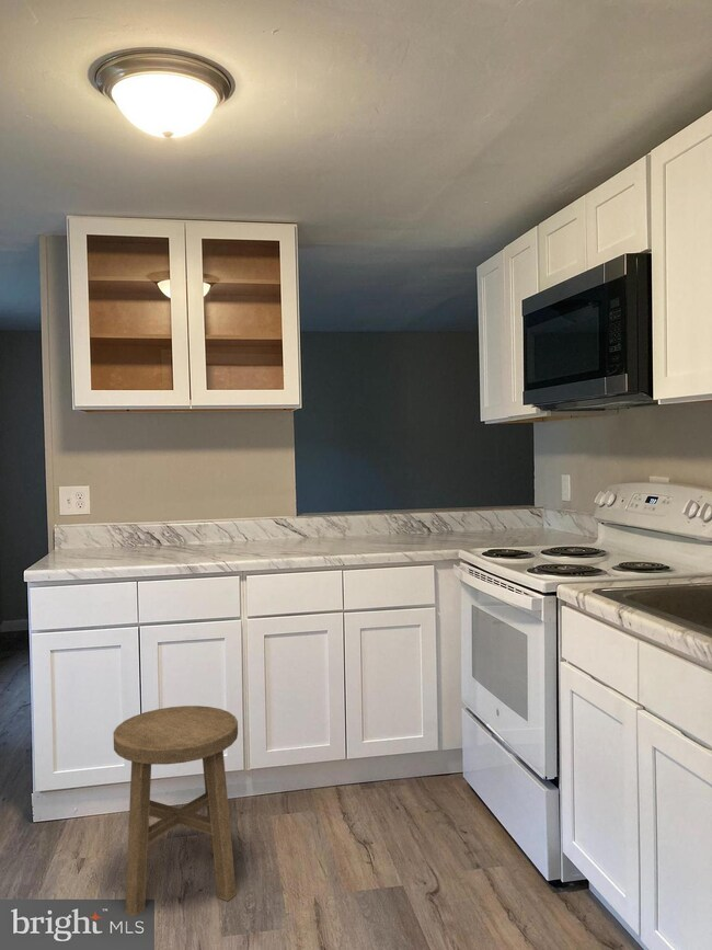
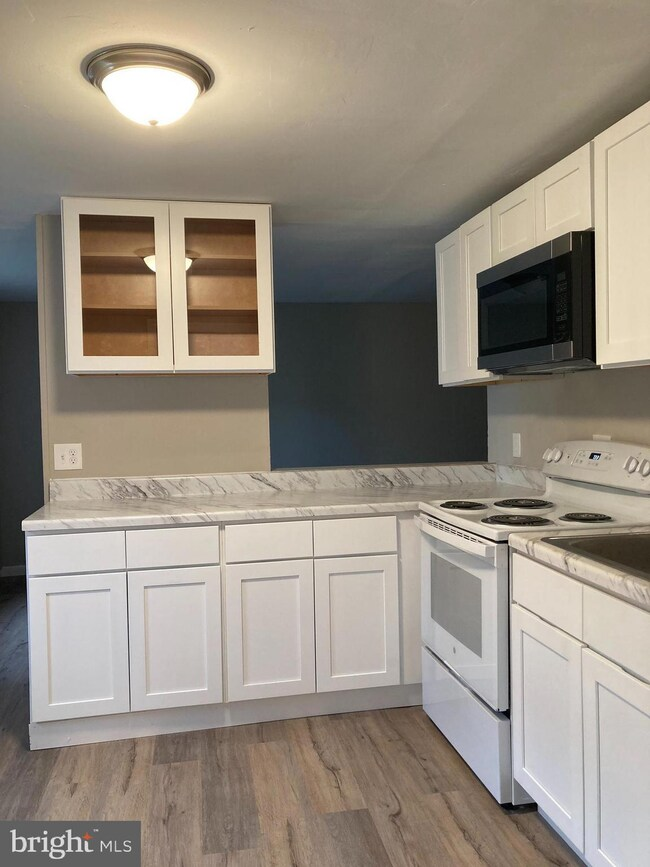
- stool (176, 808)
